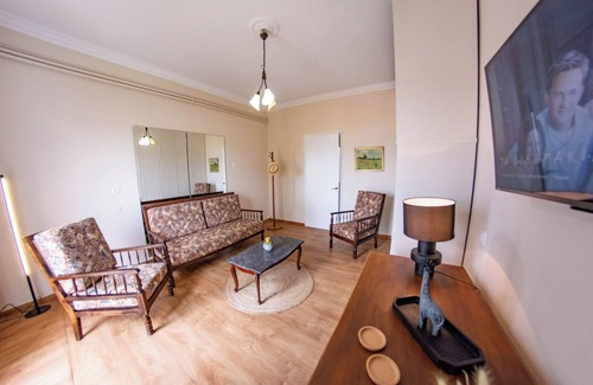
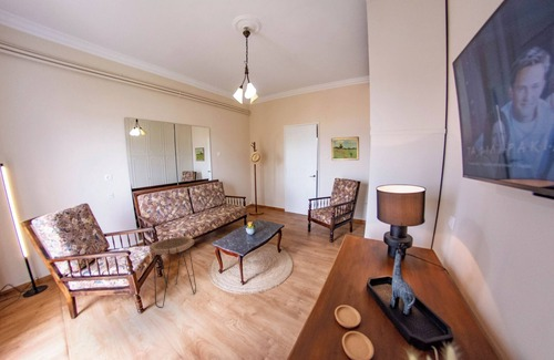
+ side table (177, 269)
